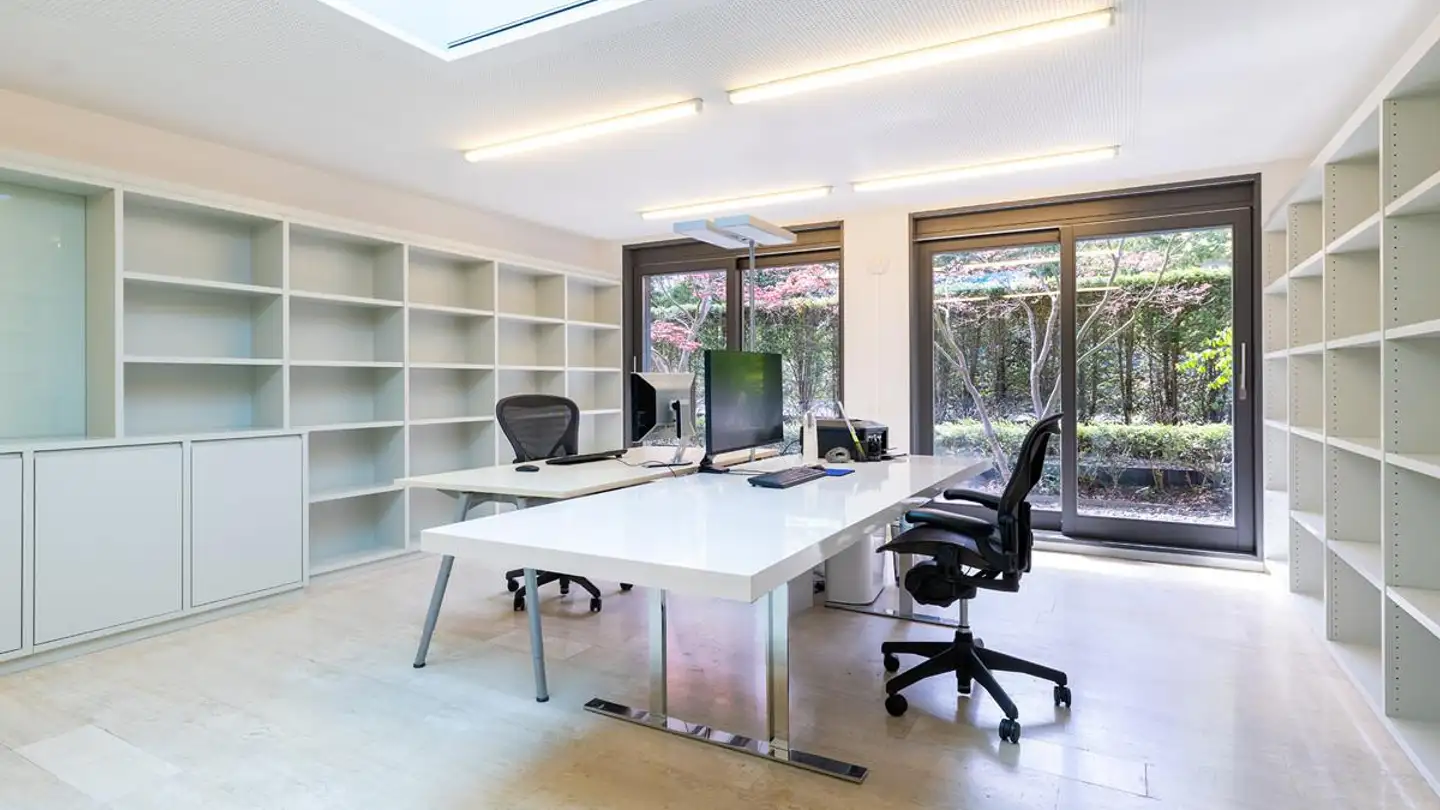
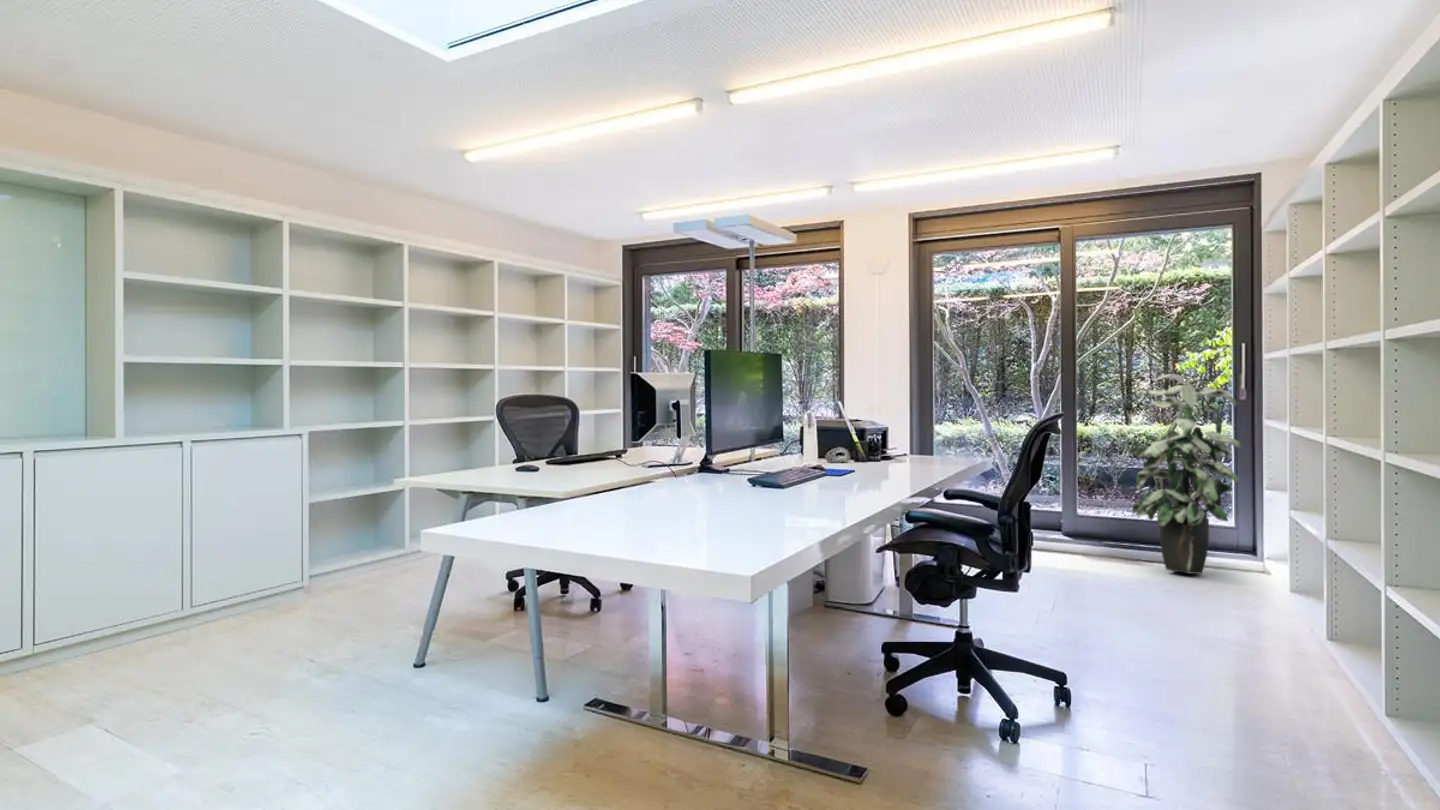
+ indoor plant (1180, 472)
